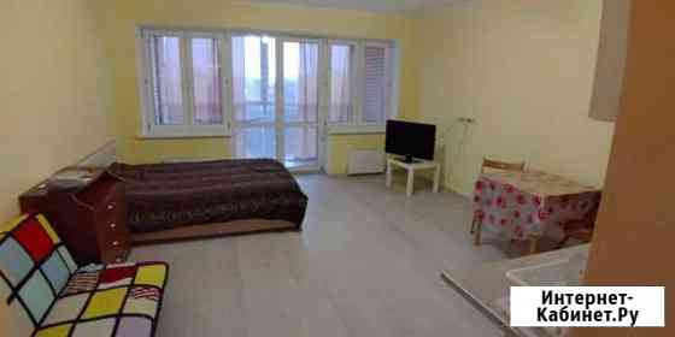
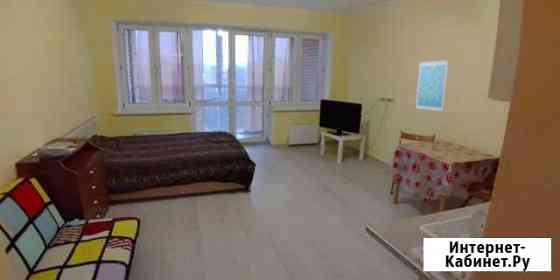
+ wall art (430, 86)
